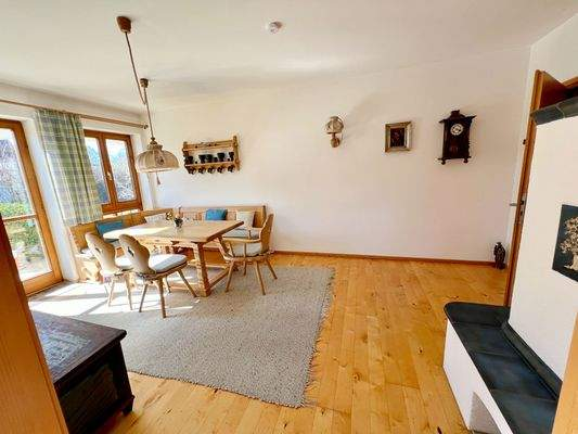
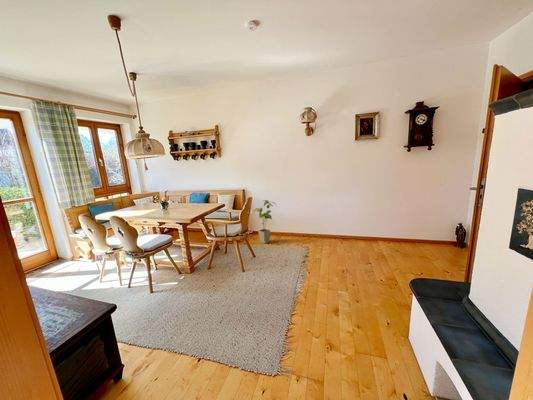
+ house plant (266, 220)
